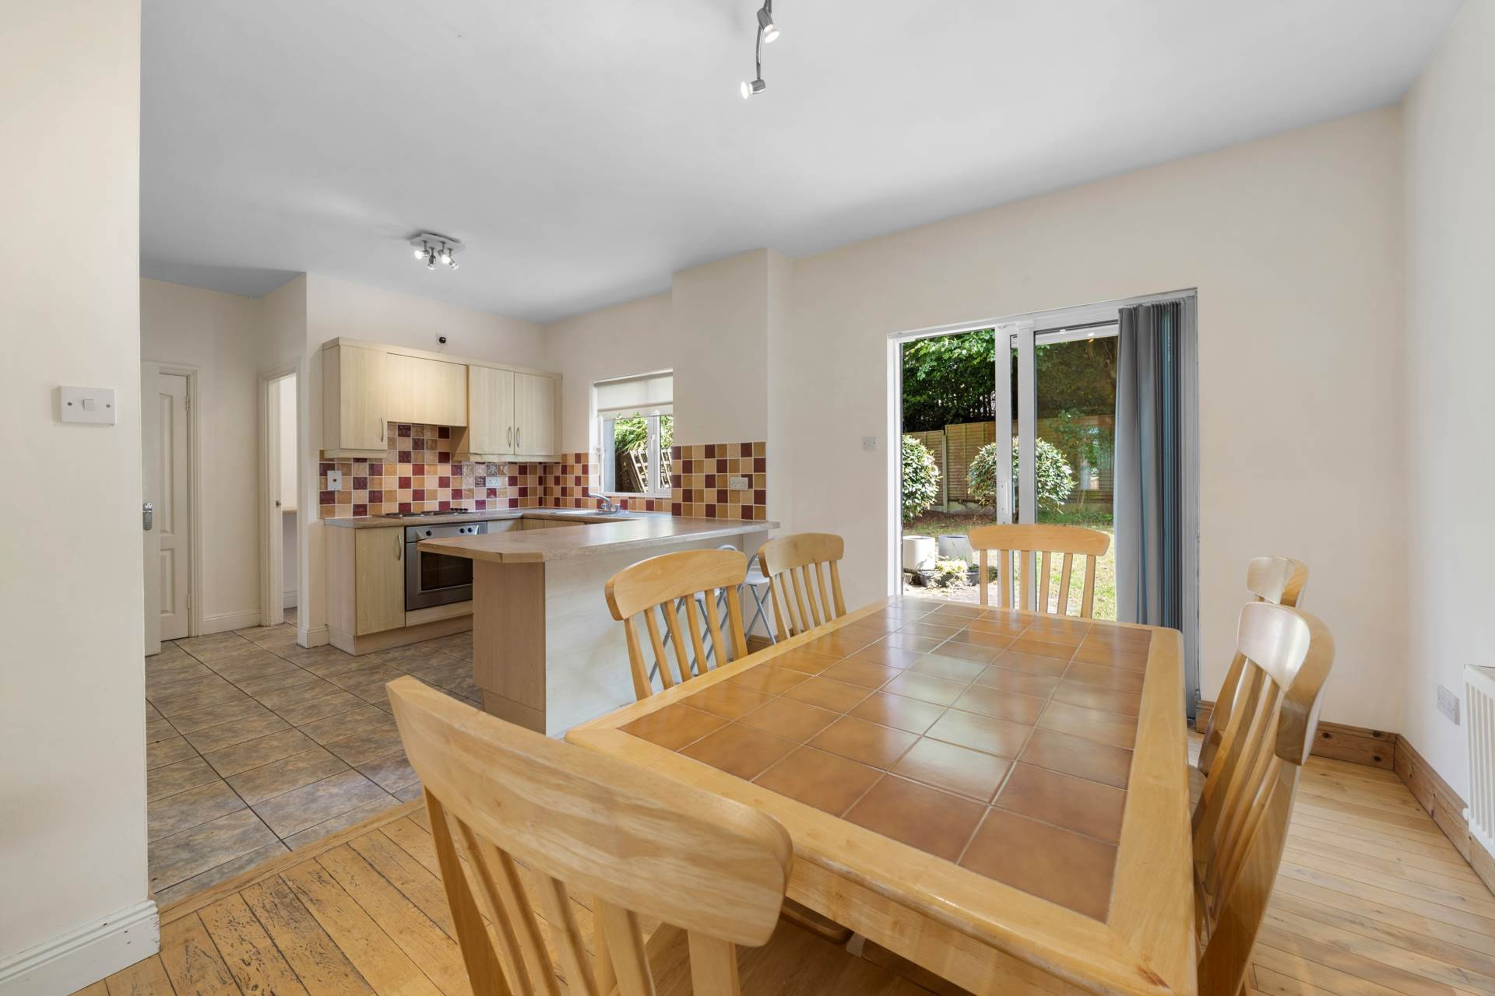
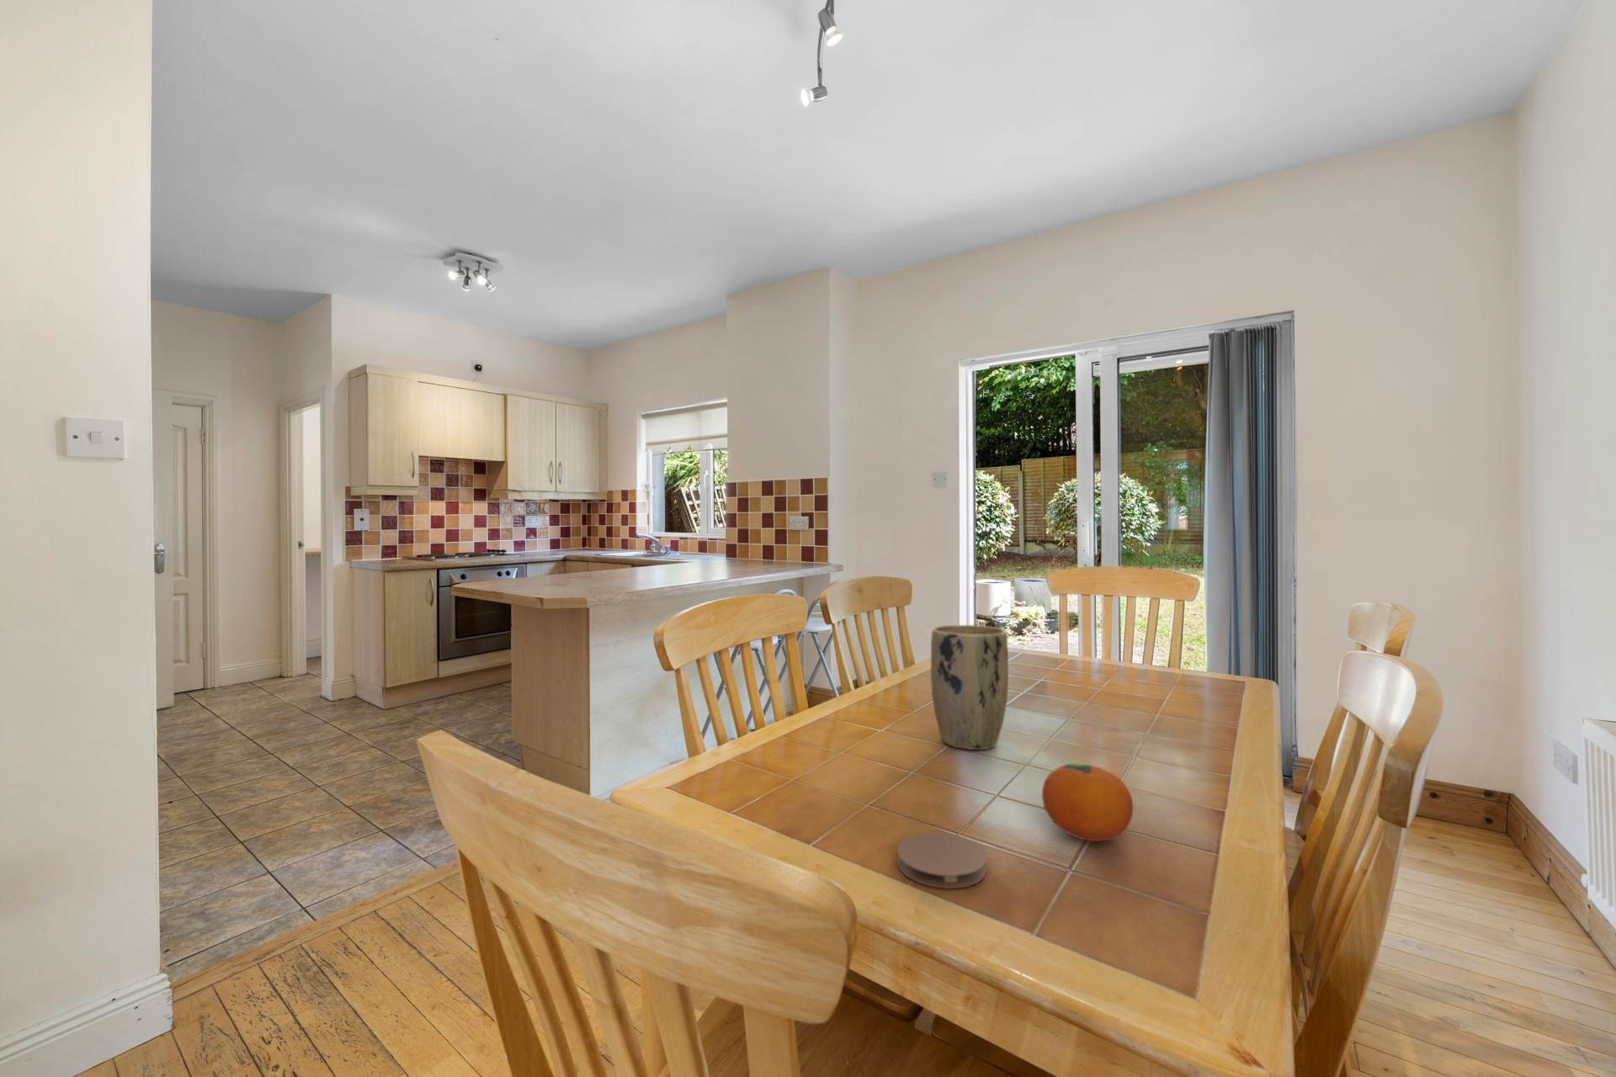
+ coaster (941, 858)
+ fruit (1086, 801)
+ plant pot (969, 685)
